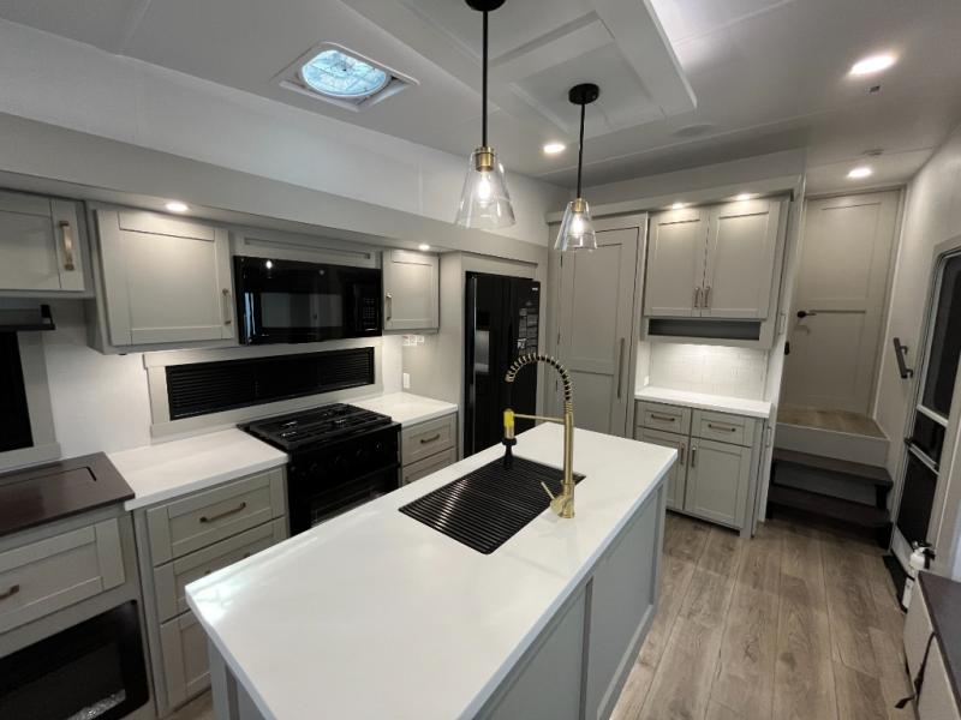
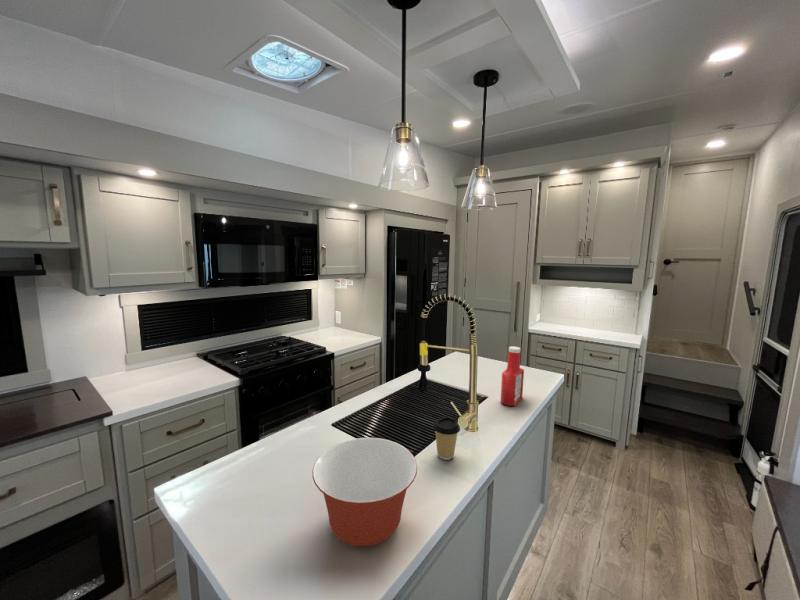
+ soap bottle (513, 374)
+ coffee cup (446, 438)
+ mixing bowl (365, 495)
